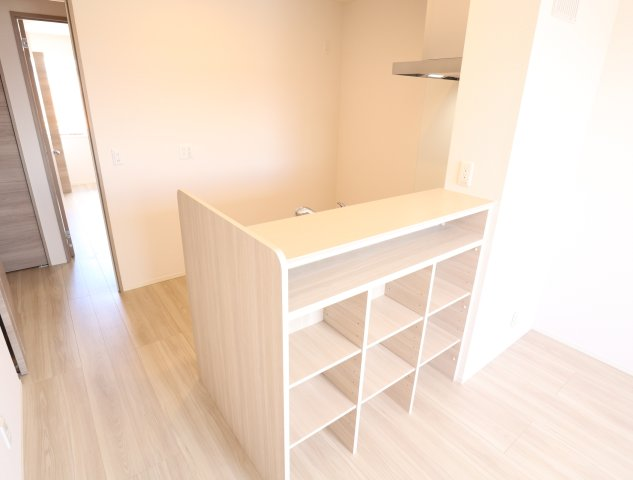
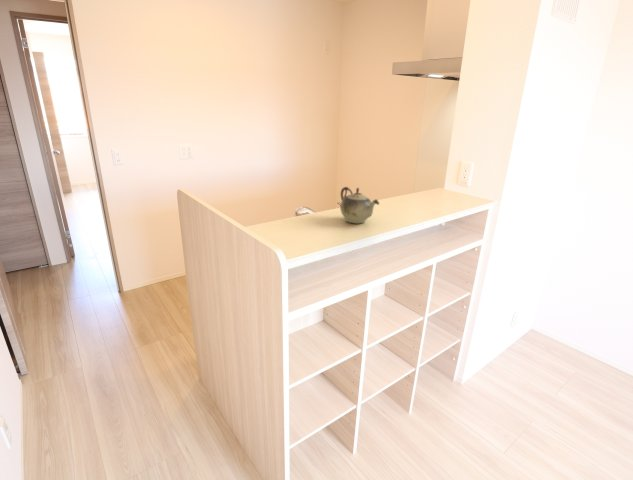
+ teapot (358, 205)
